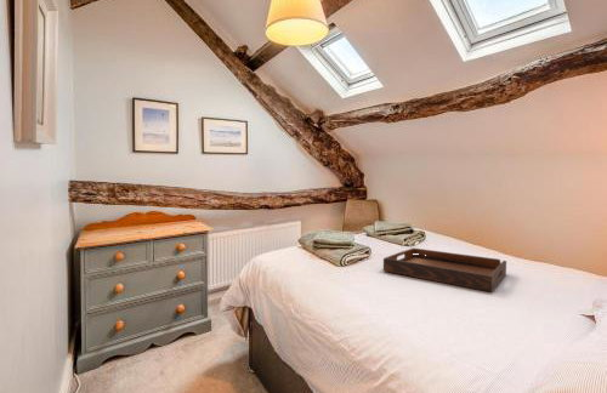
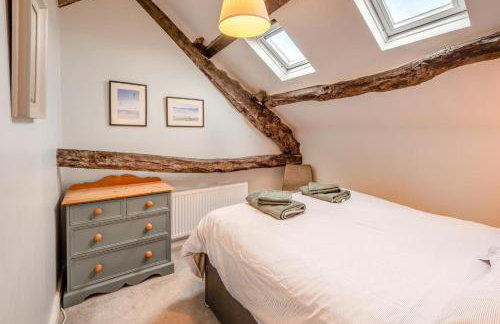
- serving tray (444, 266)
